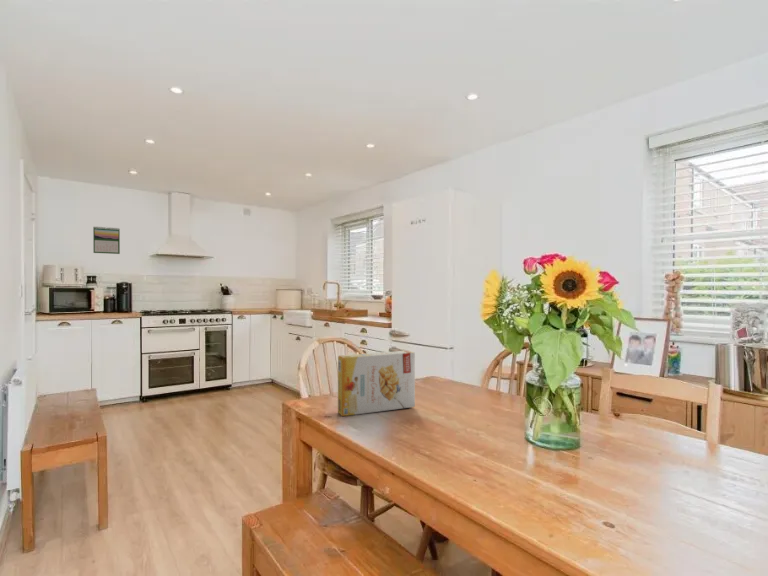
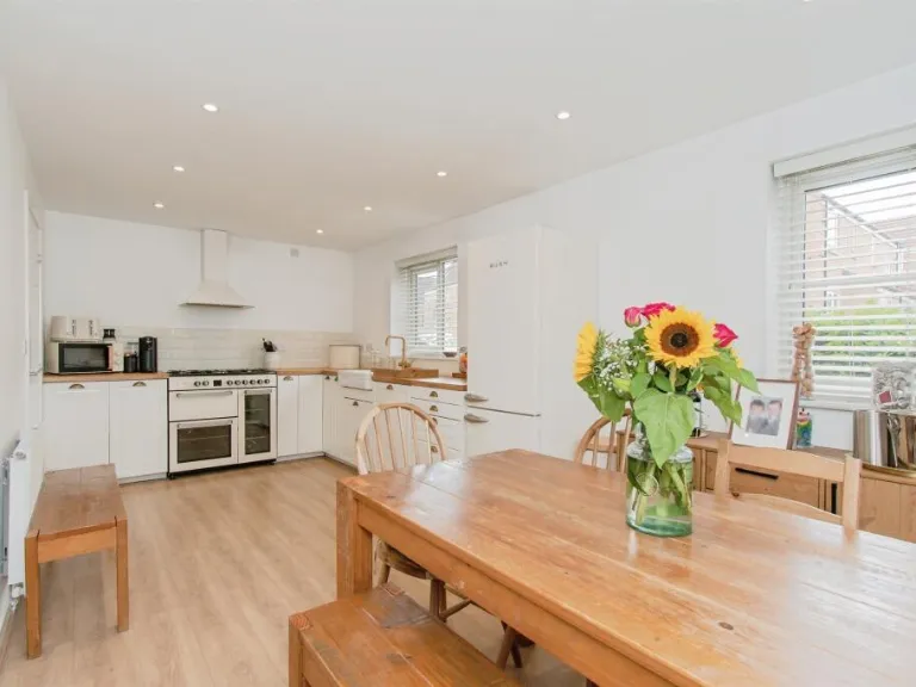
- cereal box (377, 381)
- calendar (106, 240)
